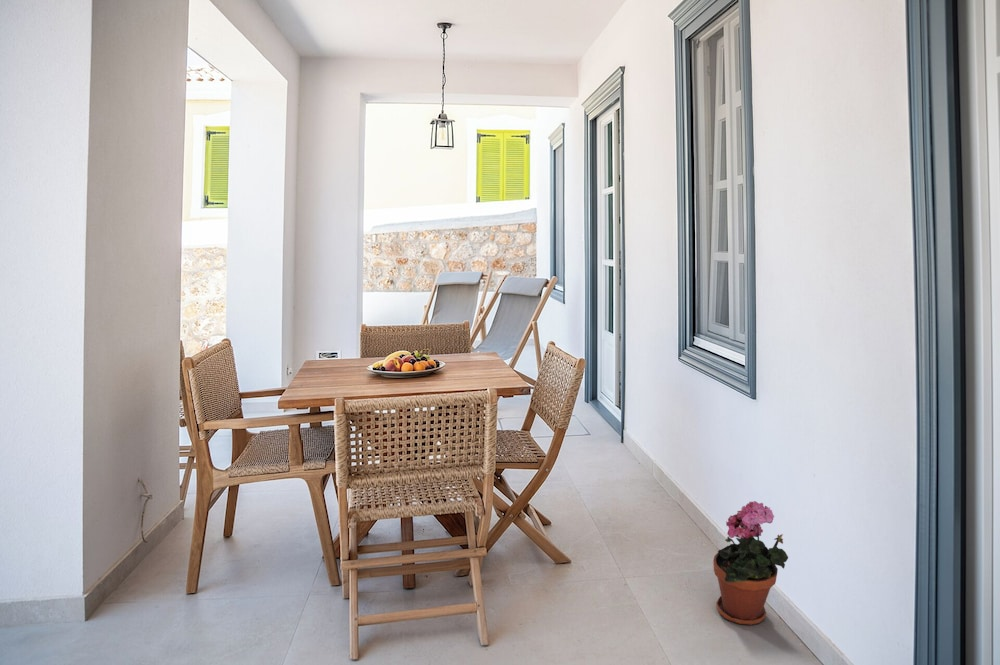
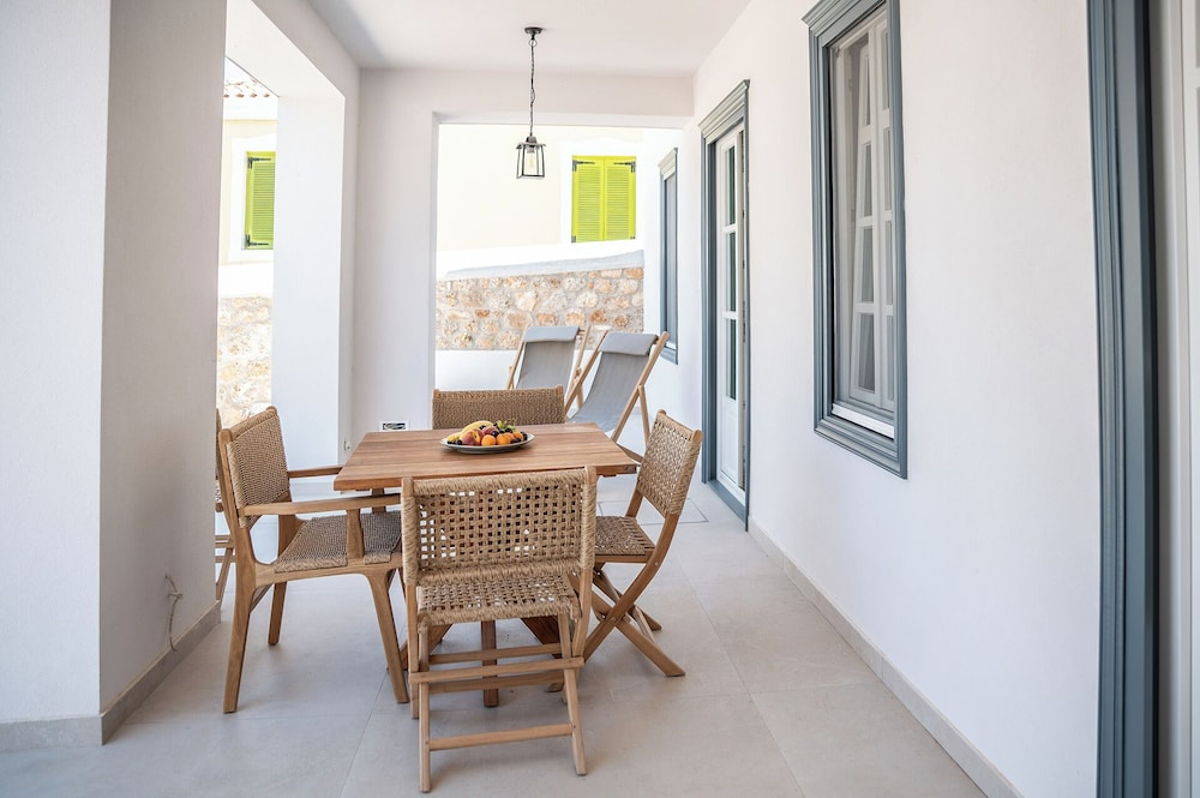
- potted plant (748, 557)
